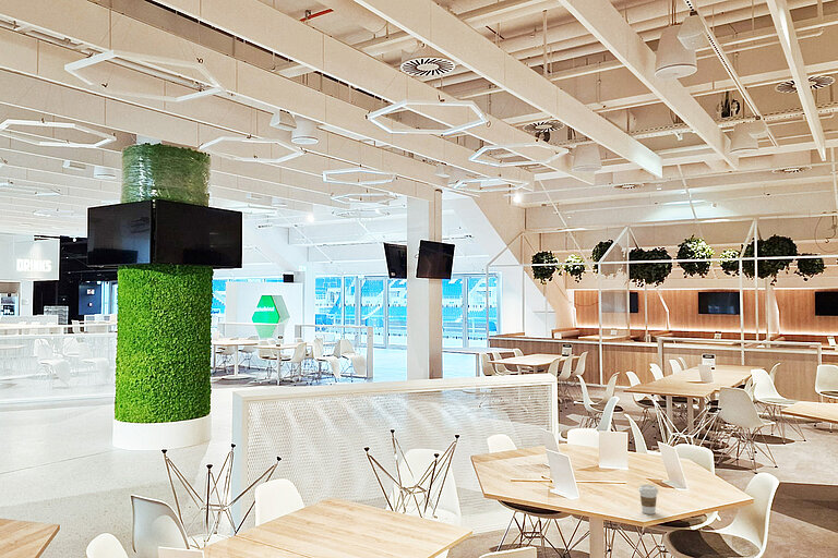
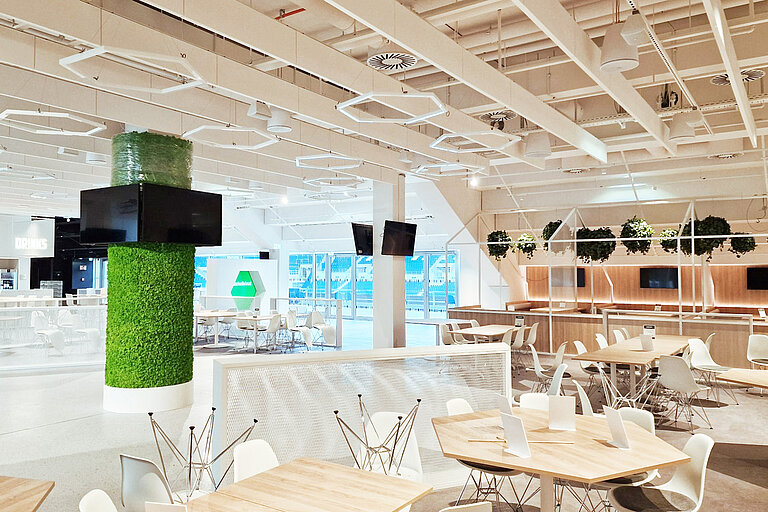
- coffee cup (648, 499)
